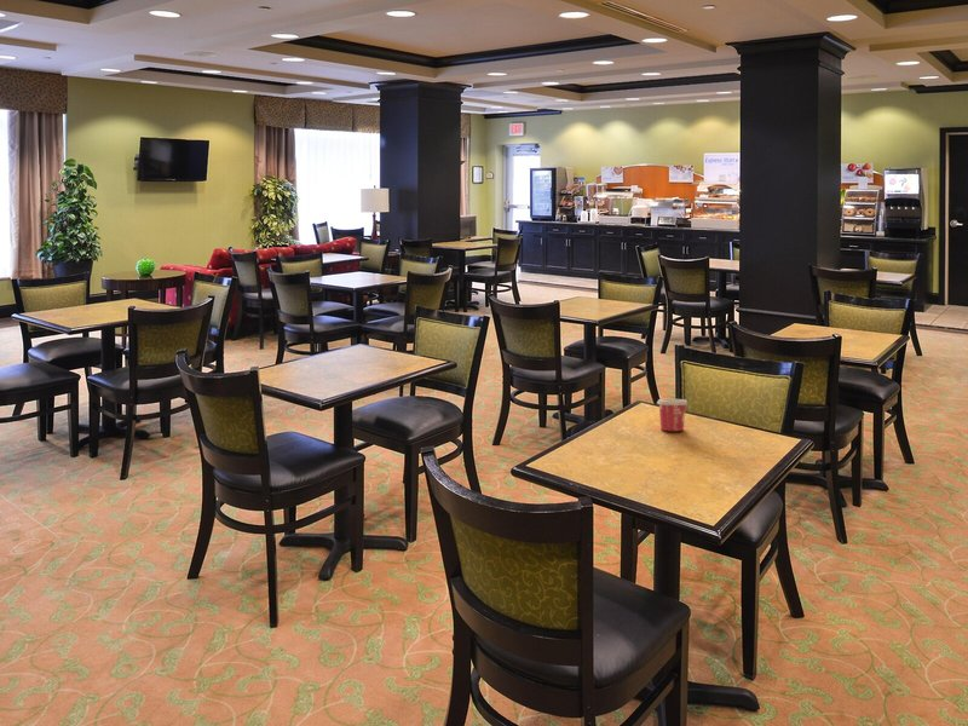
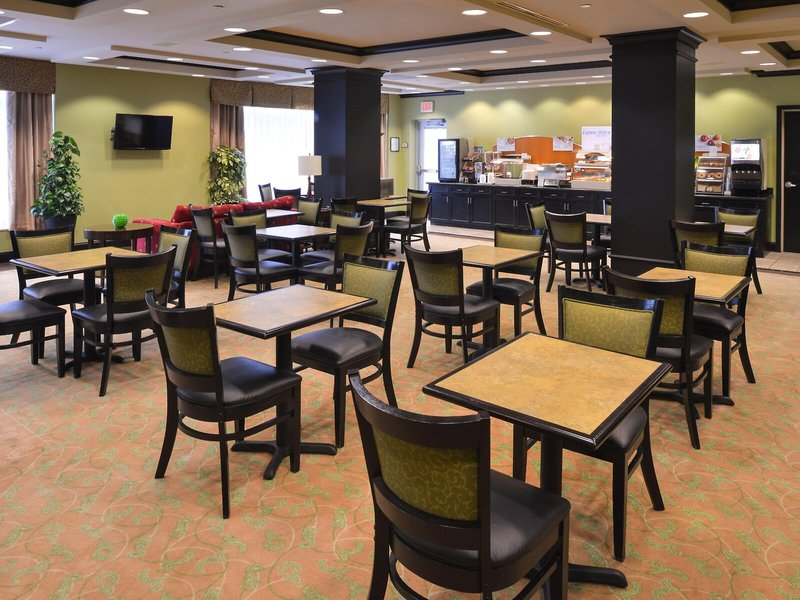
- cup (672, 414)
